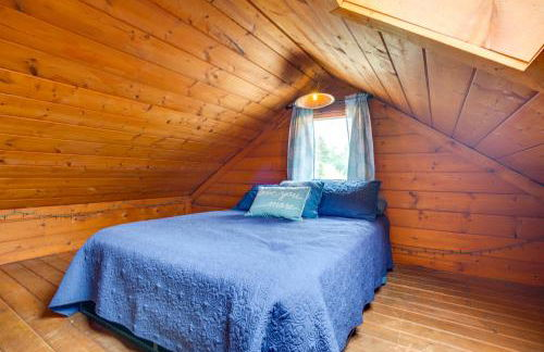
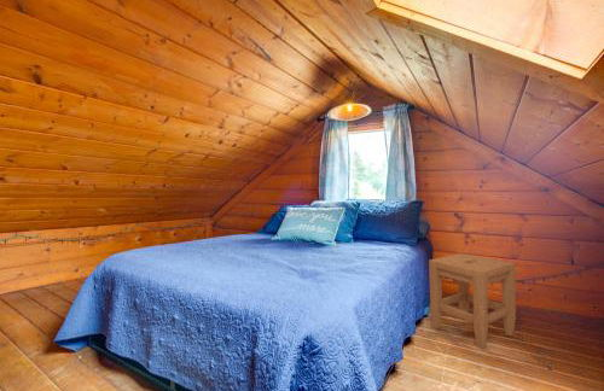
+ stool (471, 296)
